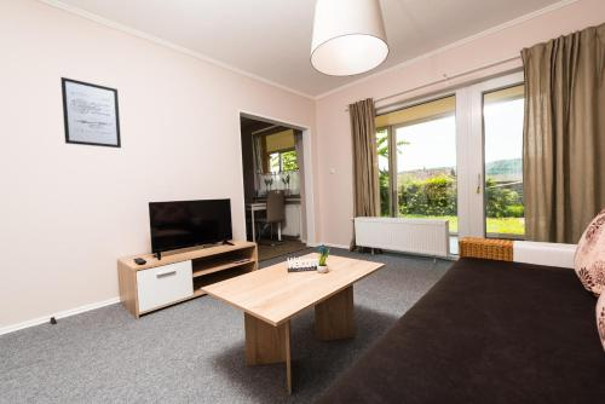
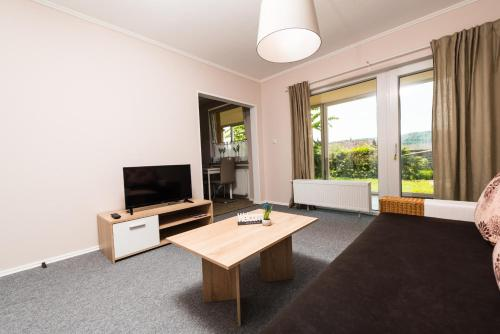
- wall art (92, 114)
